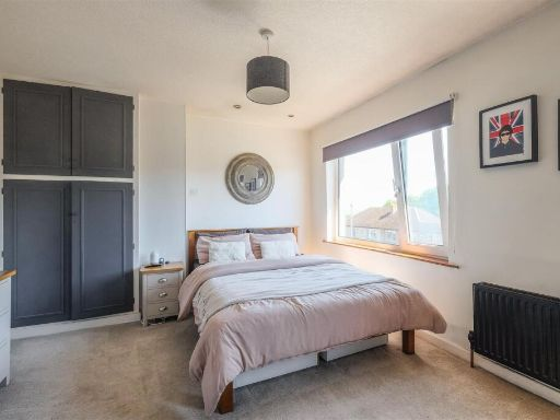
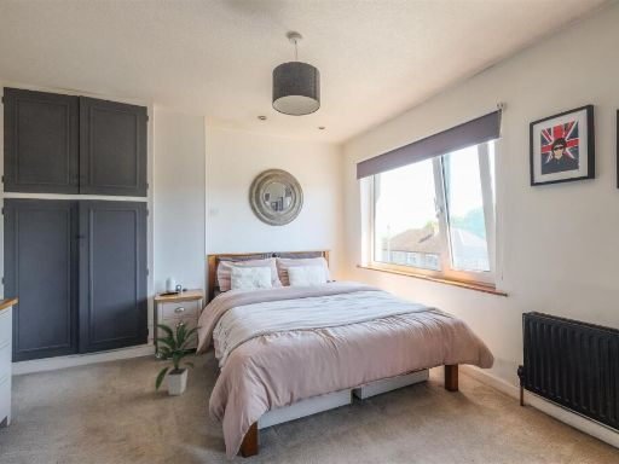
+ indoor plant (174, 354)
